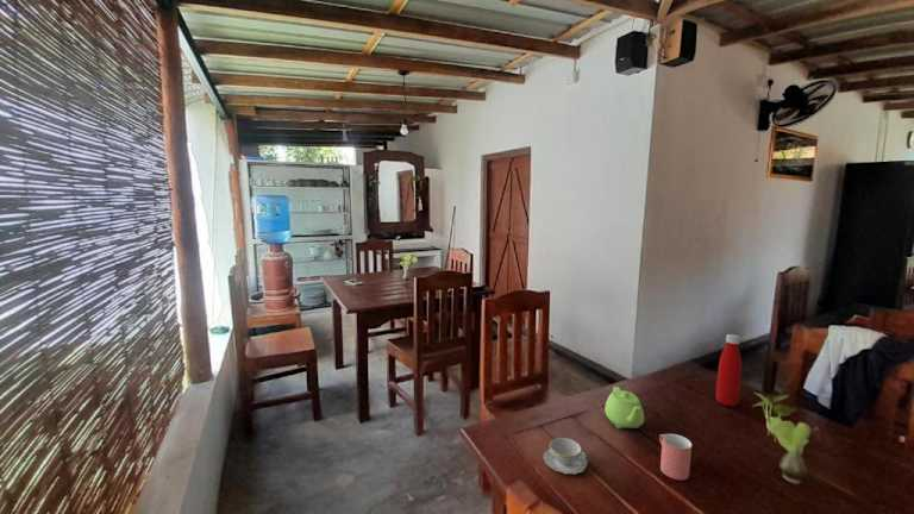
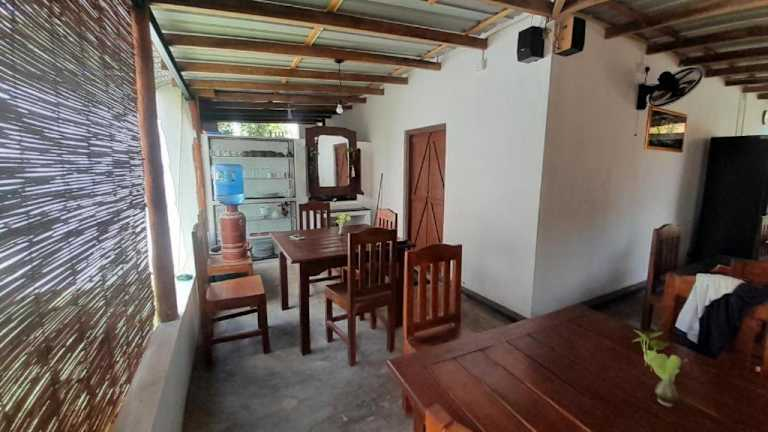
- teapot (625, 408)
- bottle (730, 369)
- chinaware (564, 455)
- cup (671, 452)
